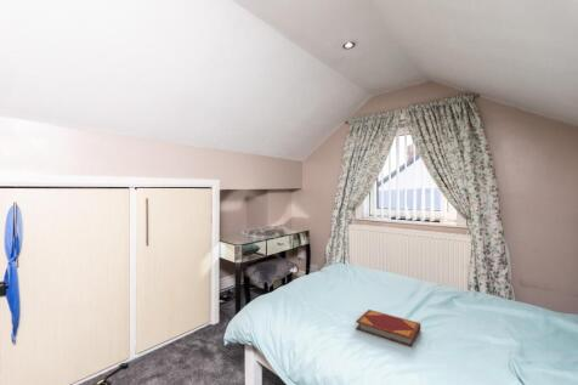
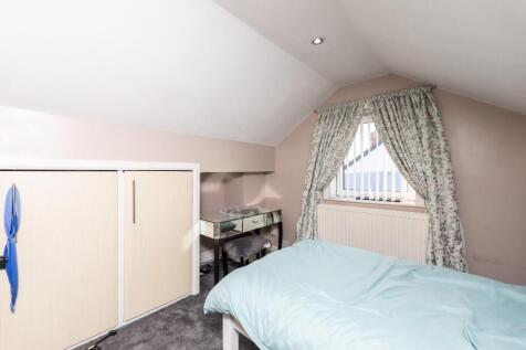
- hardback book (387, 325)
